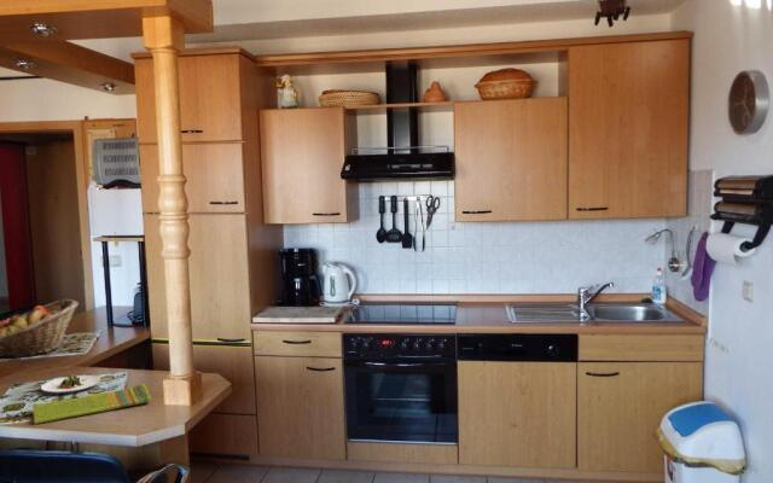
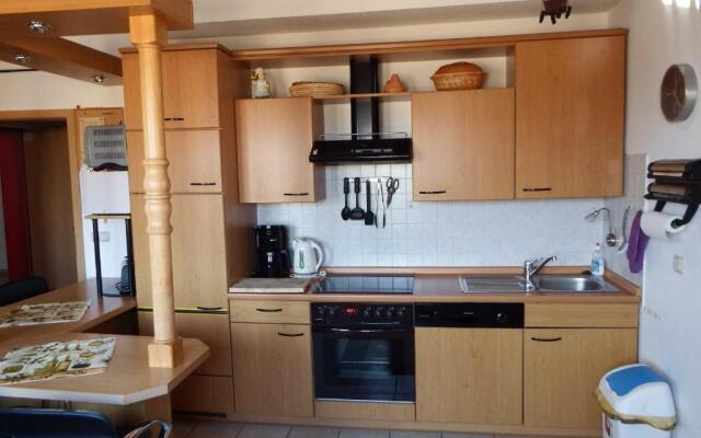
- salad plate (70, 380)
- fruit basket (33, 326)
- dish towel (93, 402)
